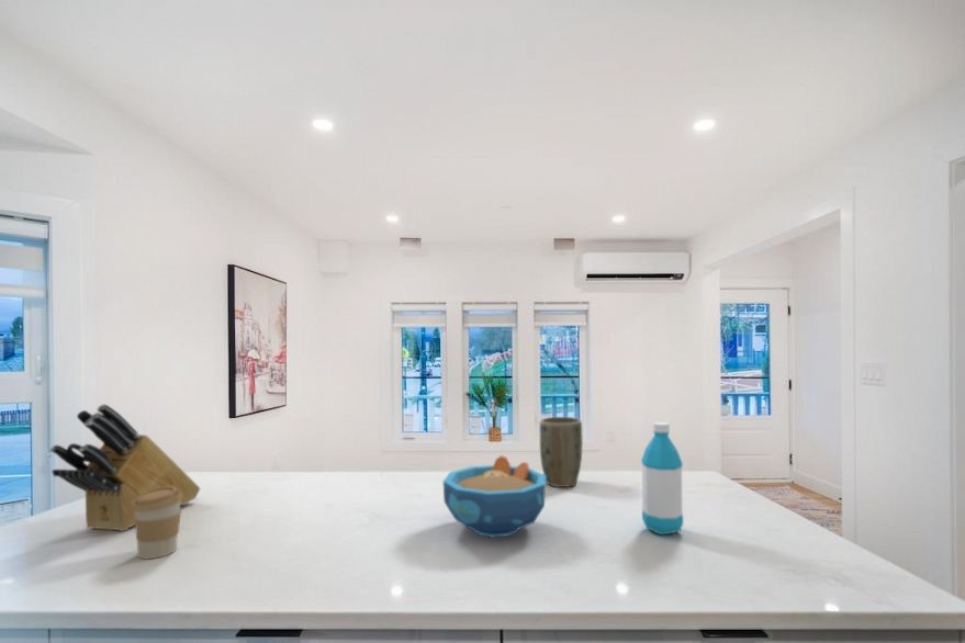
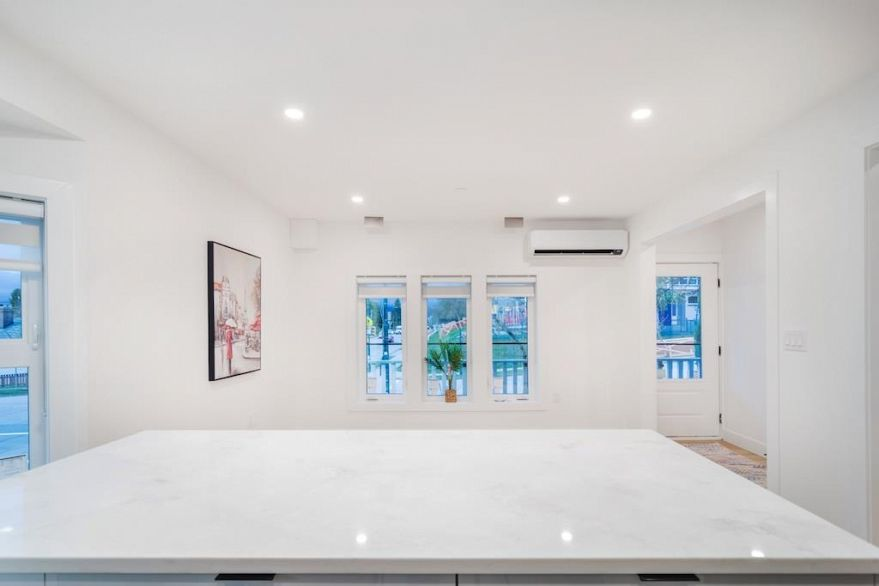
- coffee cup (157, 521)
- plant pot (561, 451)
- knife block (132, 458)
- bowl (495, 497)
- water bottle (661, 476)
